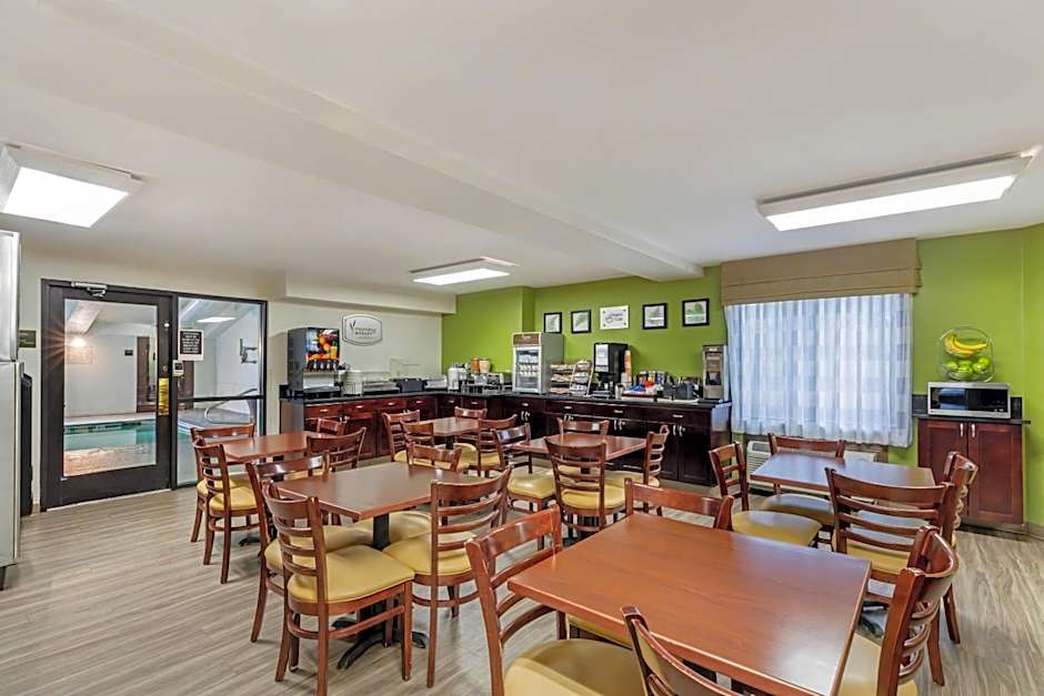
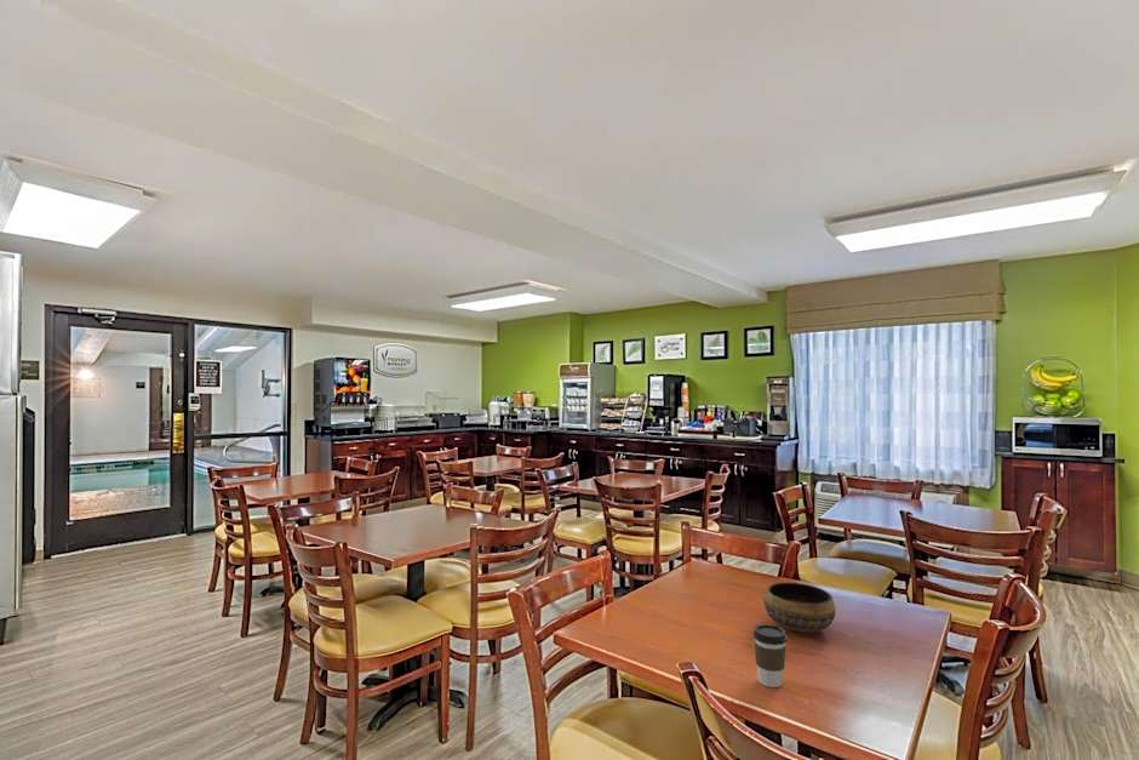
+ bowl (799, 608)
+ coffee cup (769, 656)
